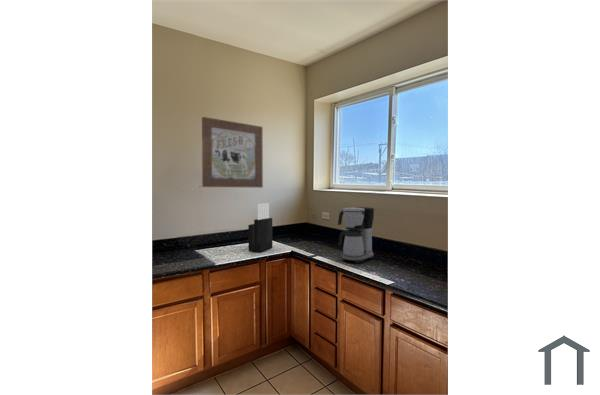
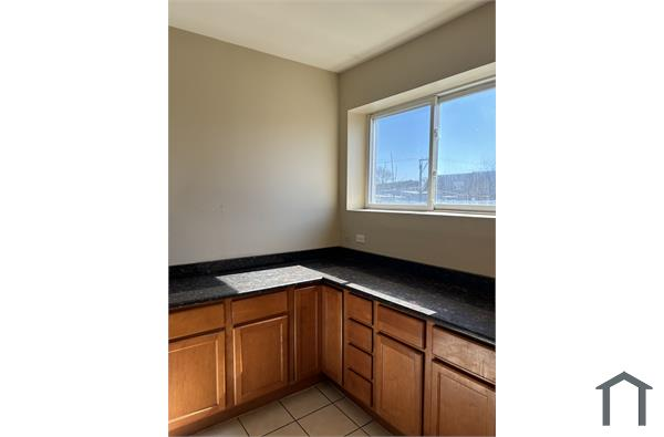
- wall art (234, 154)
- coffee maker (355, 232)
- knife block (259, 226)
